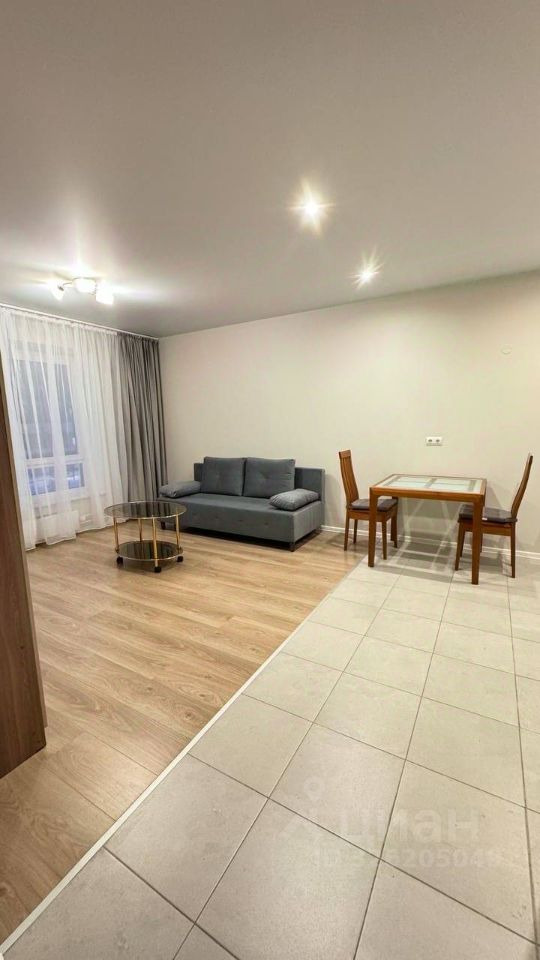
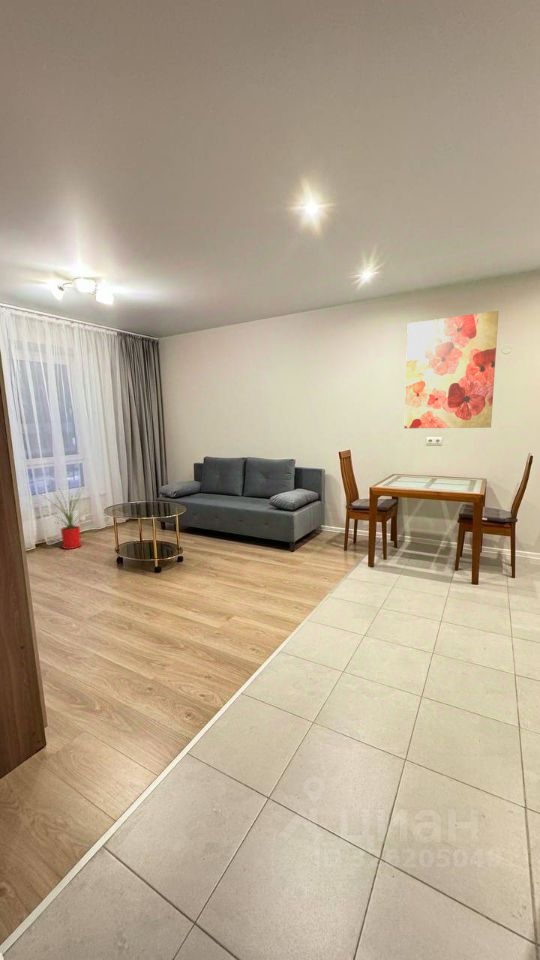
+ wall art (448, 374)
+ house plant (68, 516)
